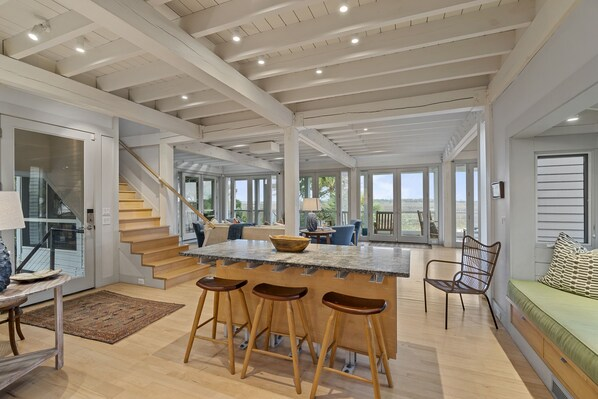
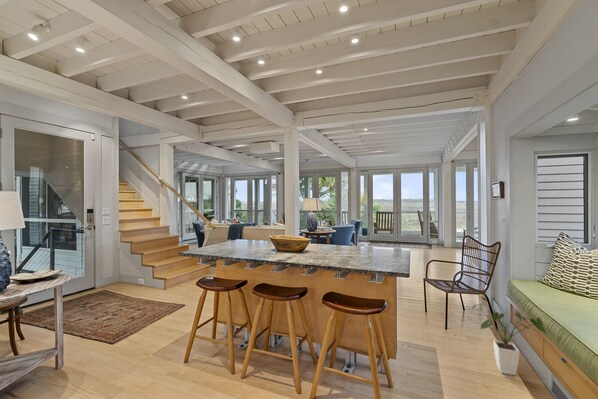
+ house plant (508, 341)
